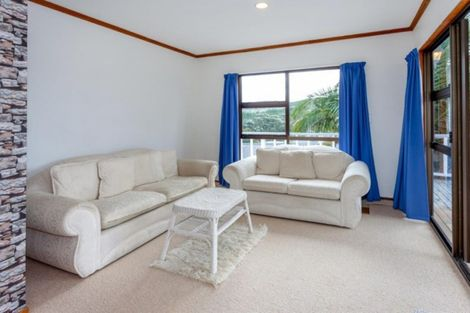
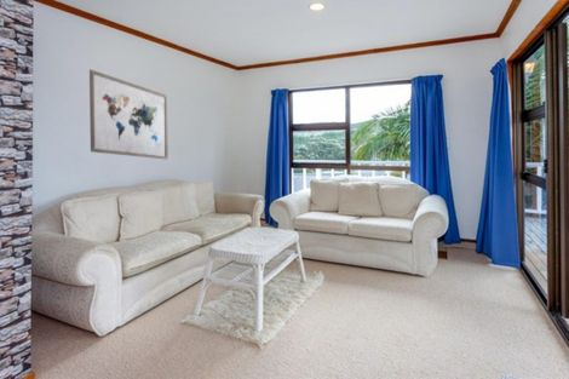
+ wall art (133, 120)
